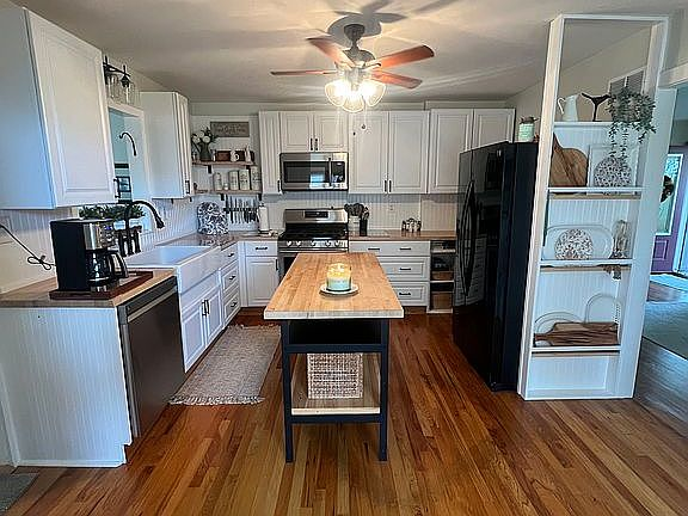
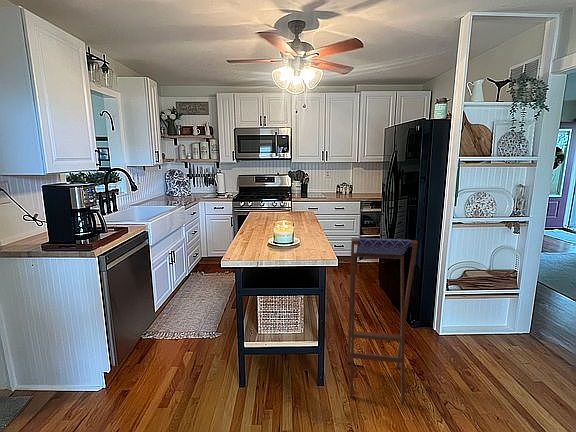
+ stool (354, 309)
